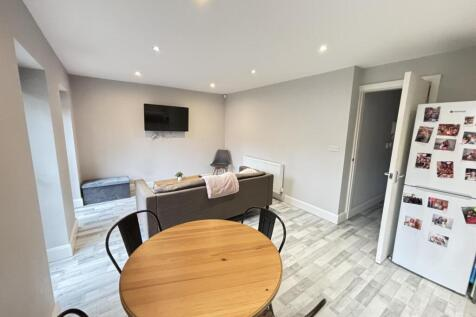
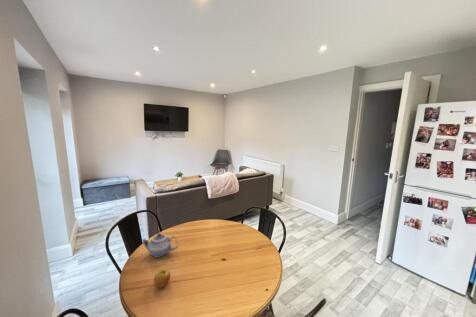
+ teapot (160, 243)
+ apple (162, 276)
